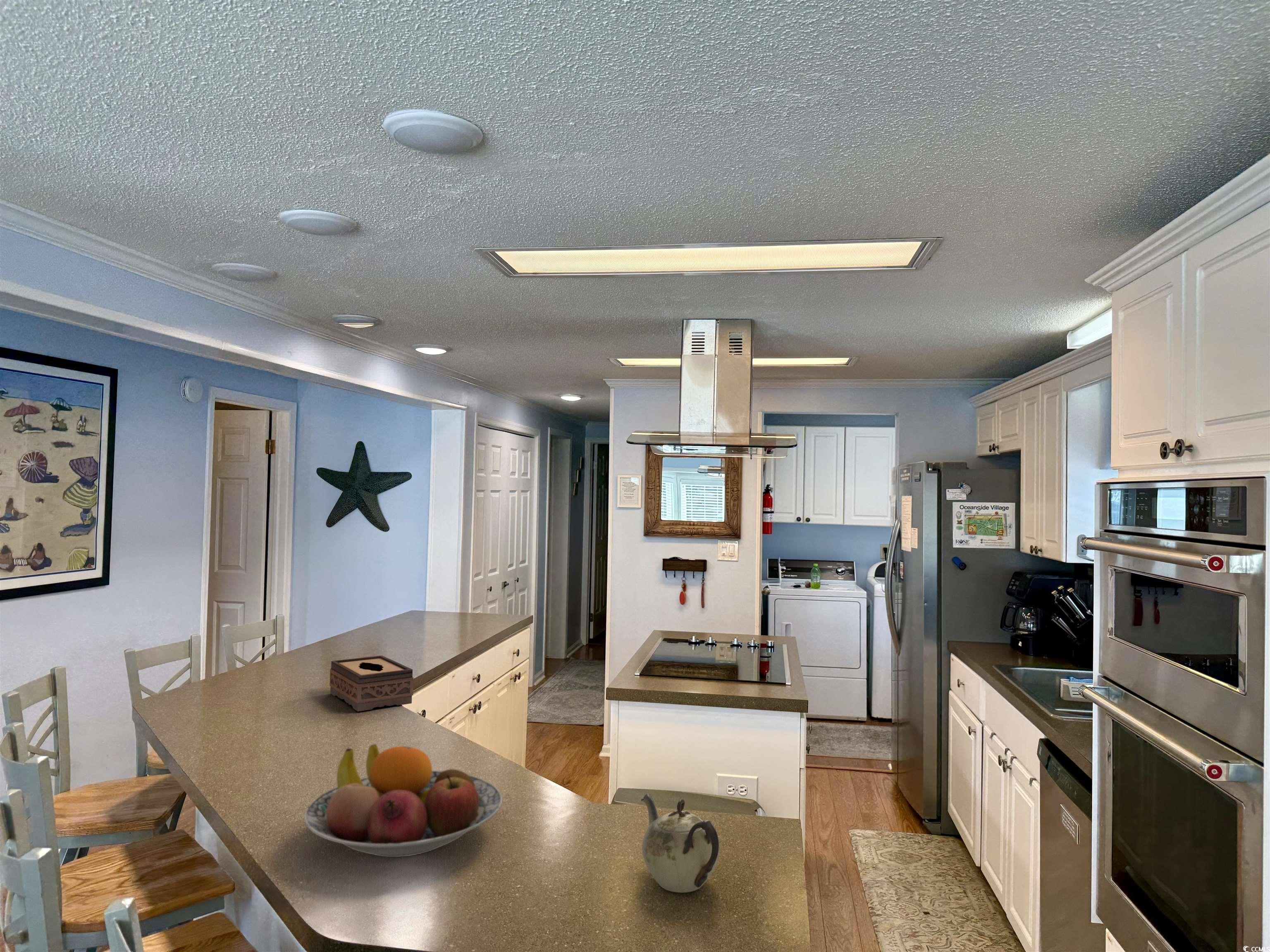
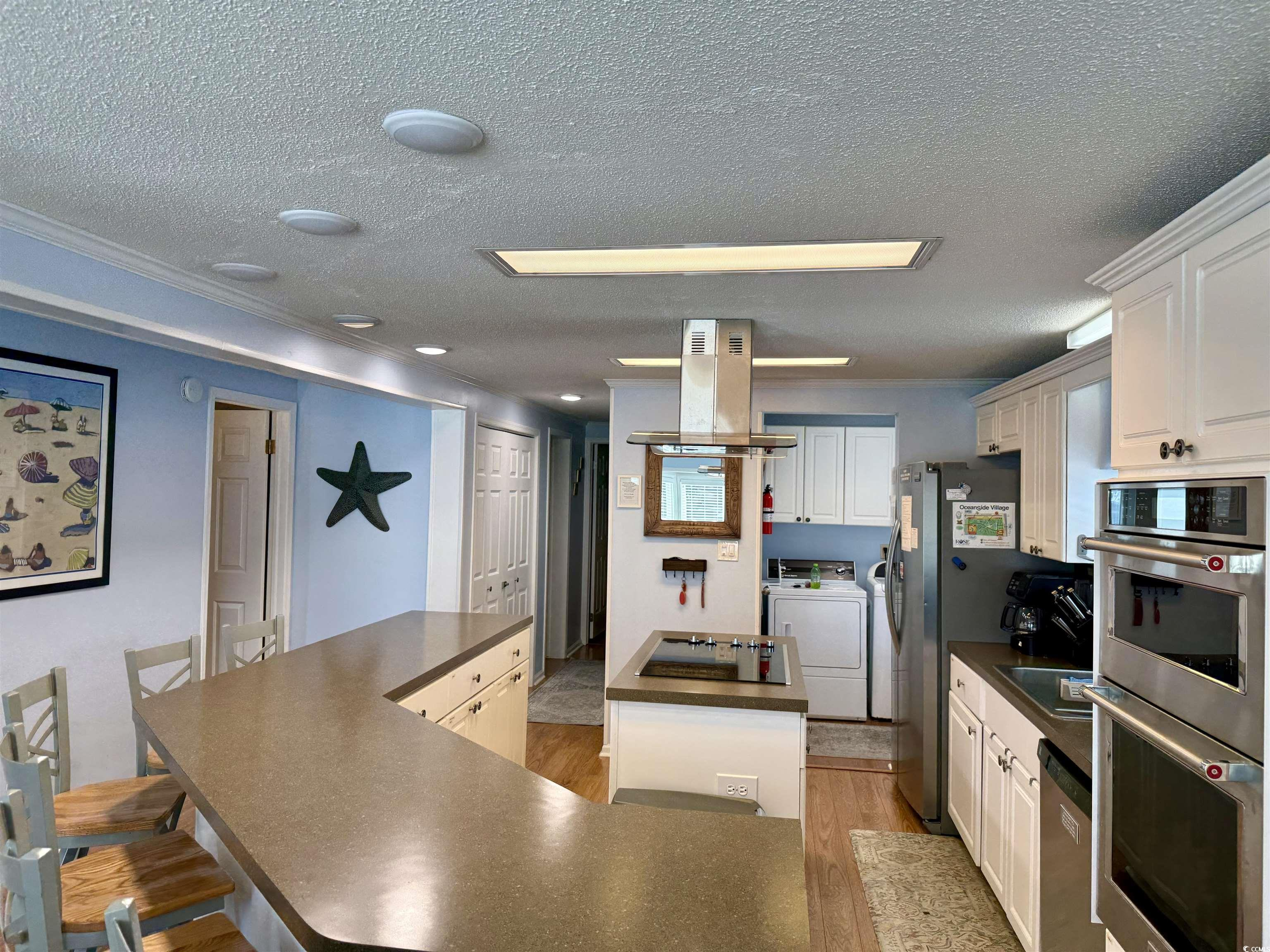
- teapot (677, 838)
- tissue box (370, 681)
- fruit bowl (407, 795)
